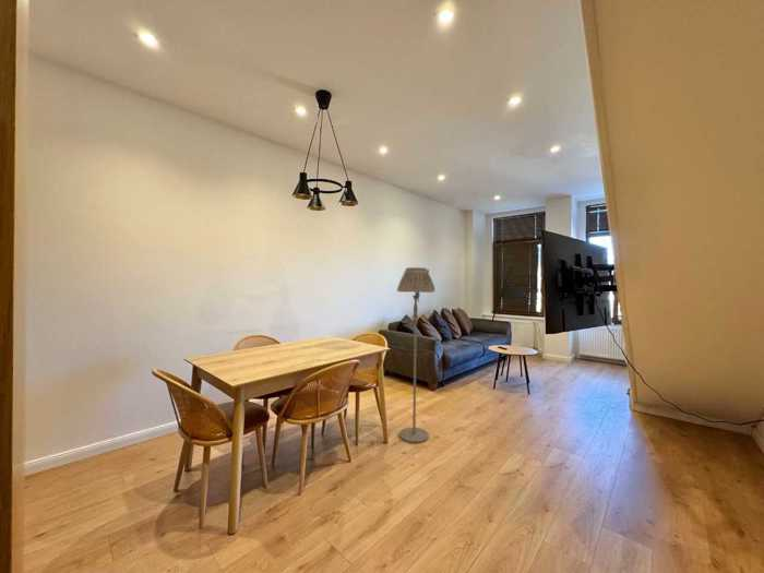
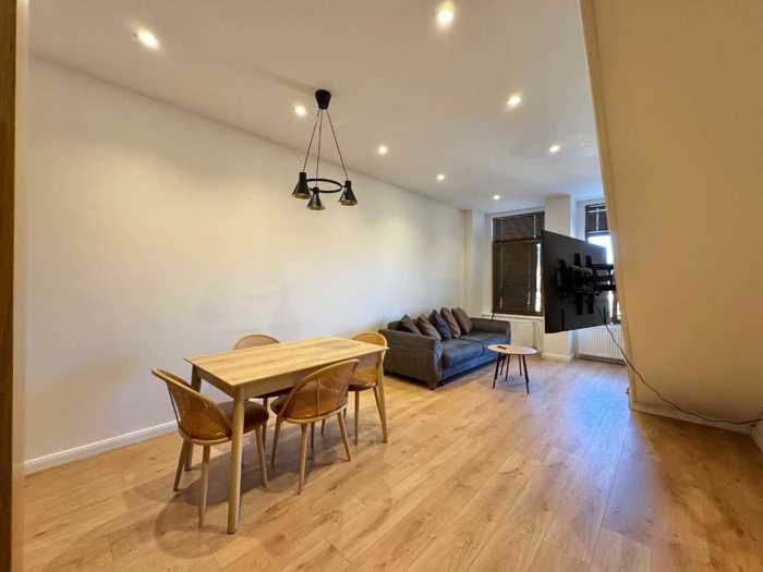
- floor lamp (415, 351)
